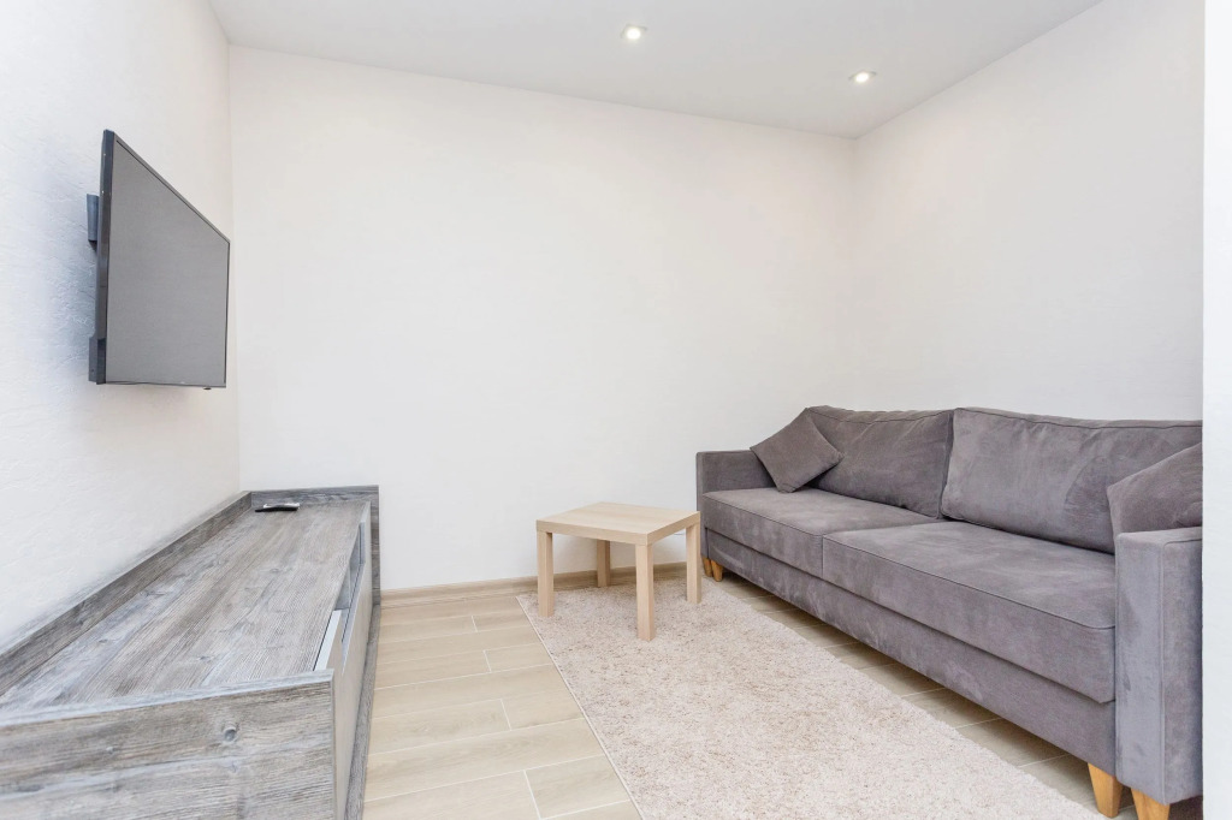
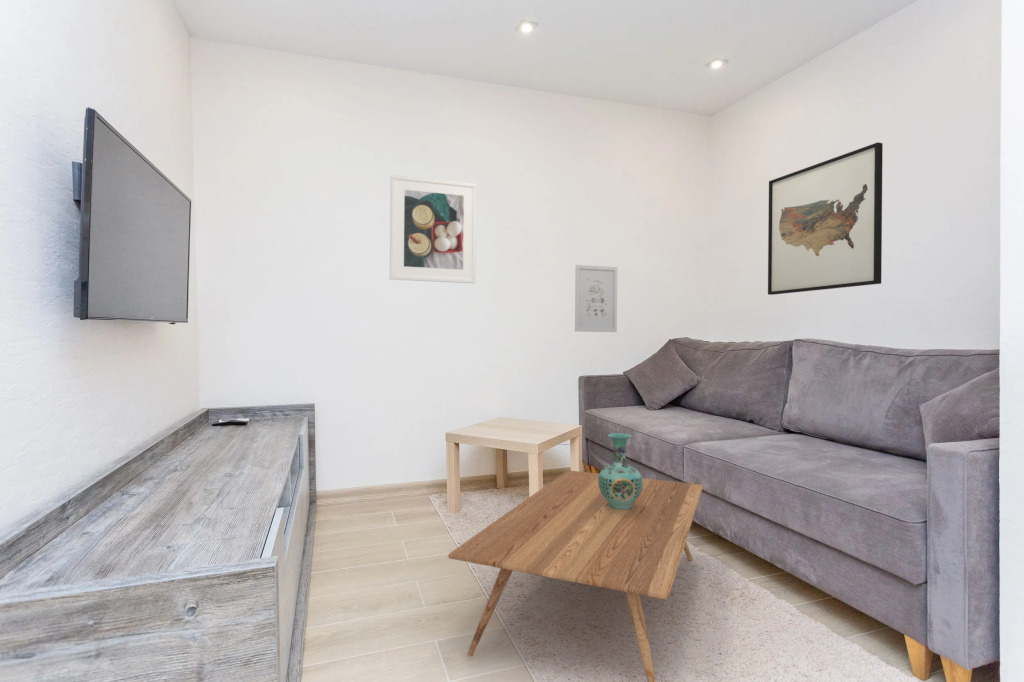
+ vase (620, 470)
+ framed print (434, 230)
+ coffee table (600, 556)
+ wall art (819, 226)
+ wall art (596, 298)
